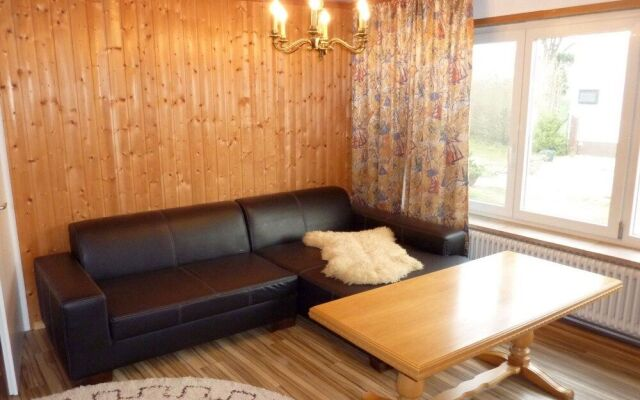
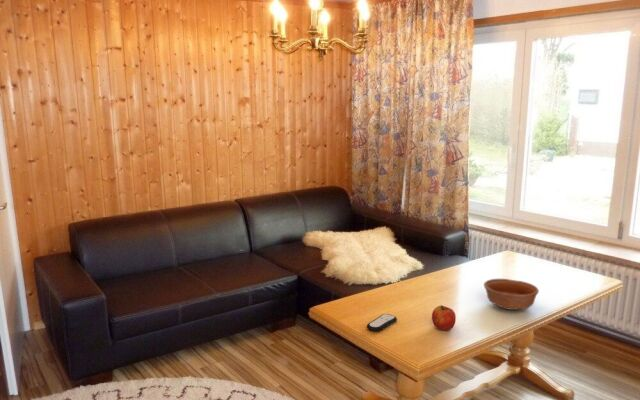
+ apple (443, 316)
+ remote control (381, 322)
+ bowl (510, 296)
